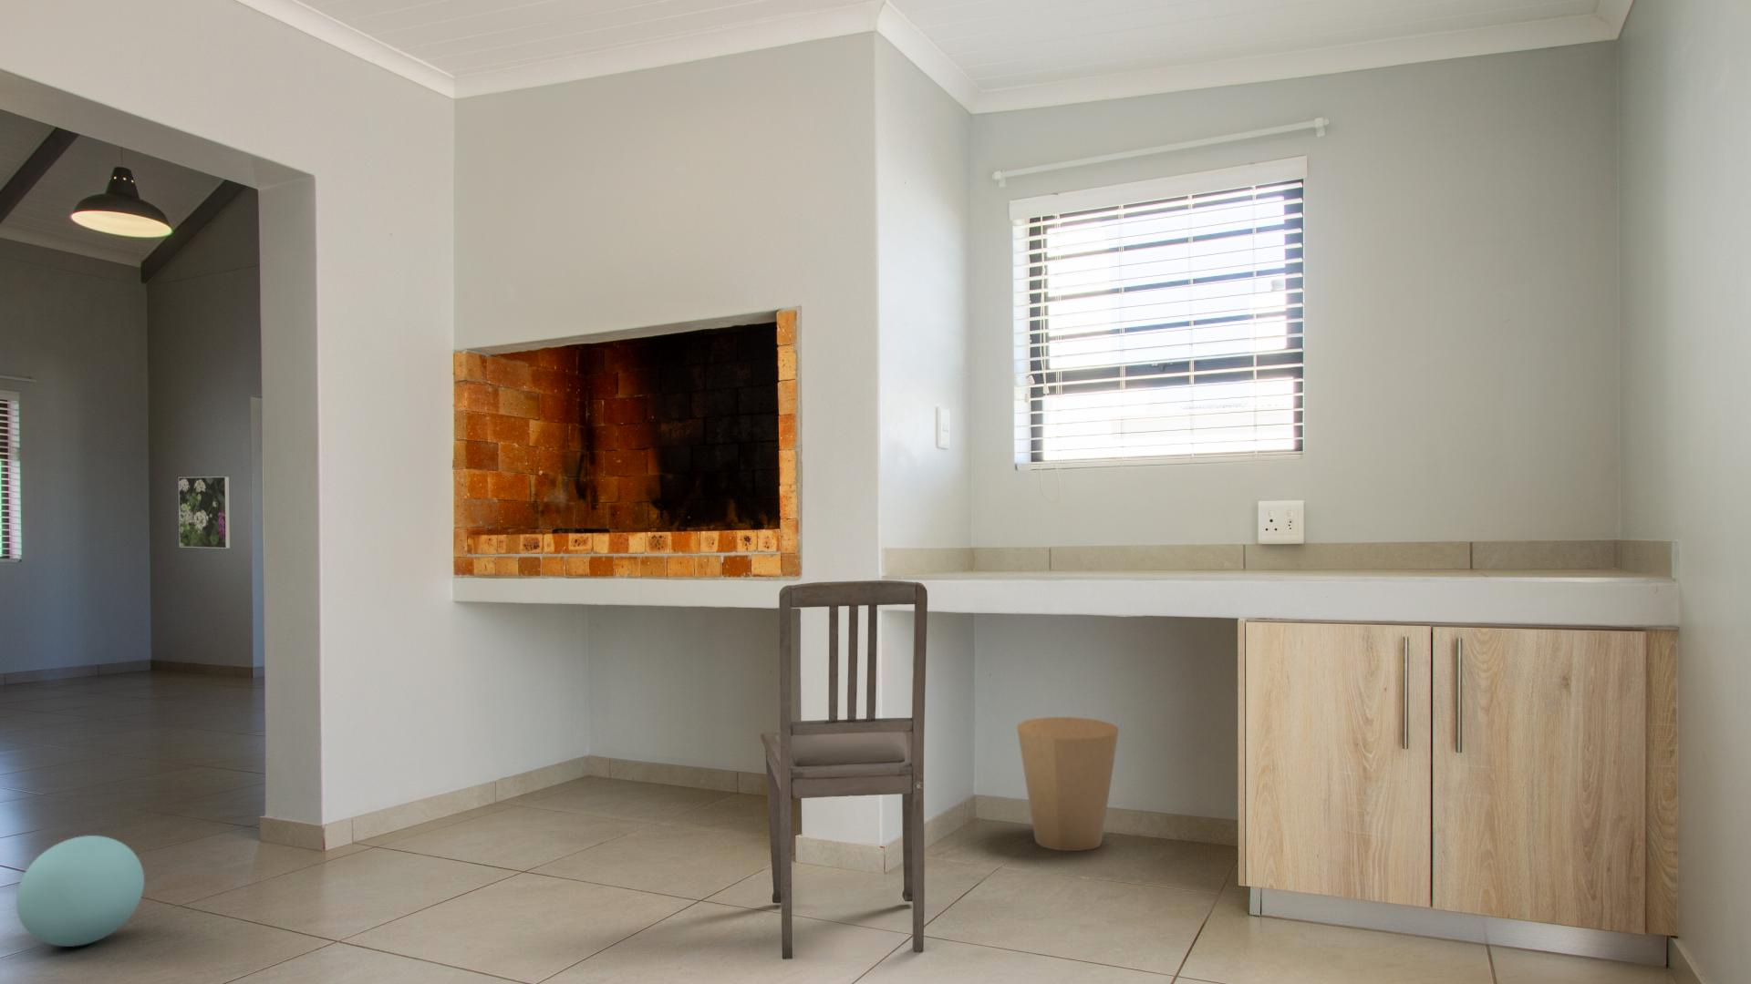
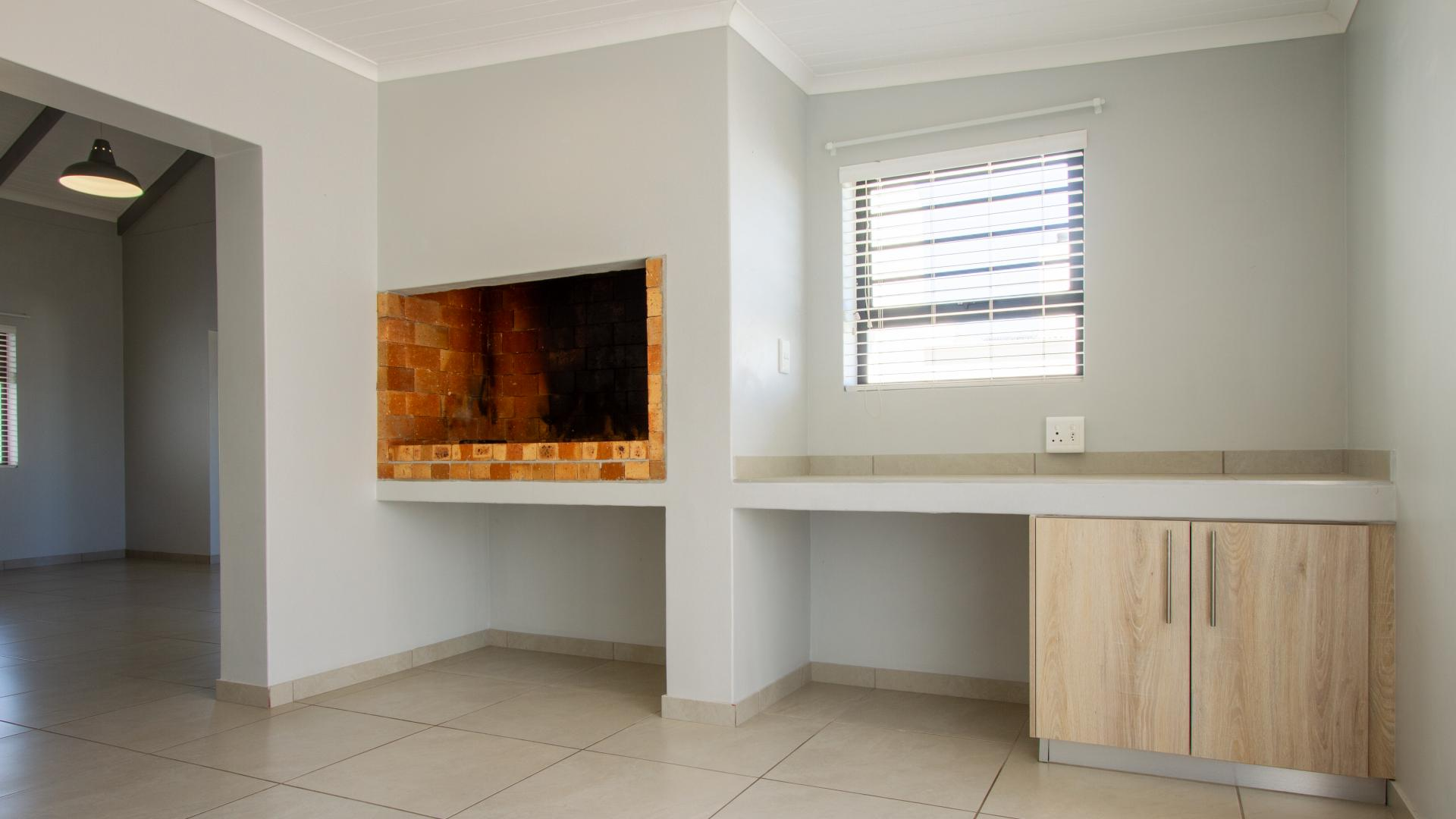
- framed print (203, 512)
- ball (81, 890)
- dining chair (845, 751)
- trash can (1067, 783)
